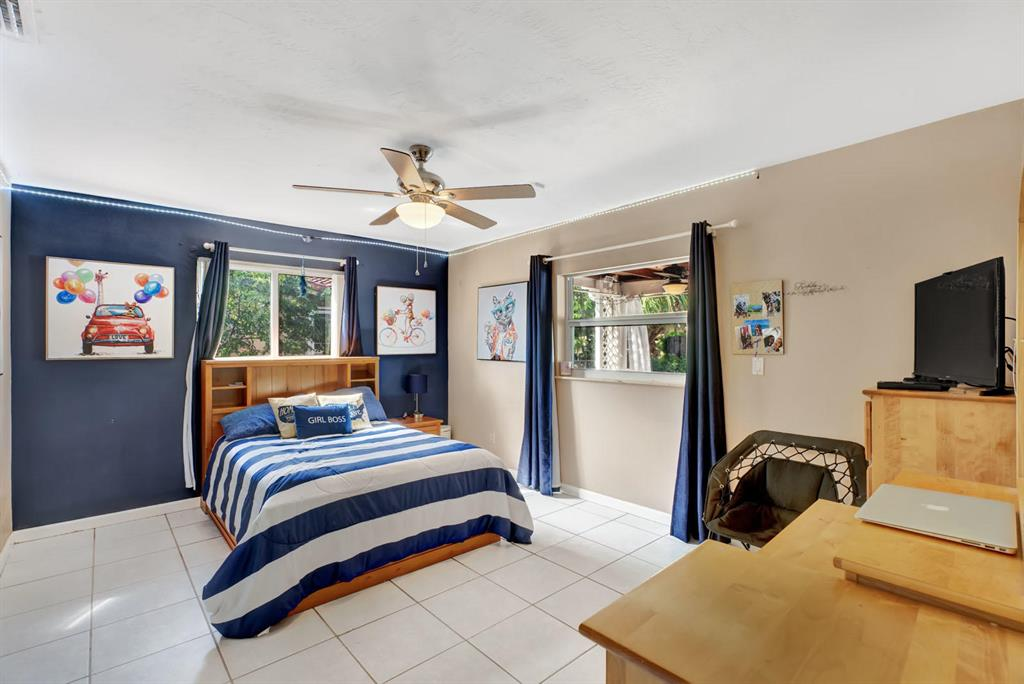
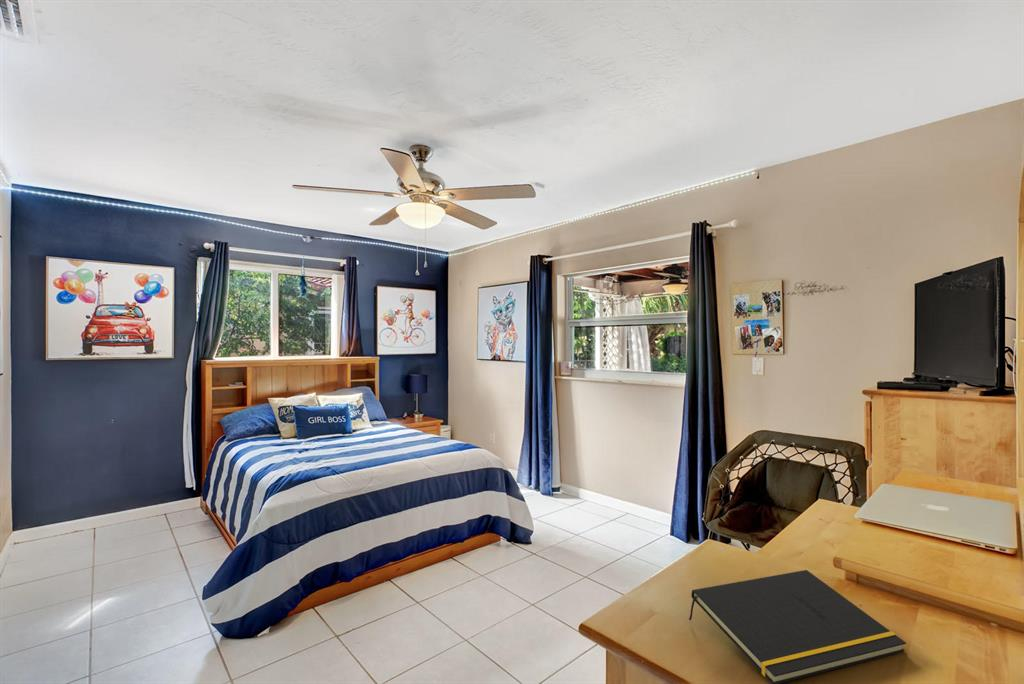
+ notepad (792, 618)
